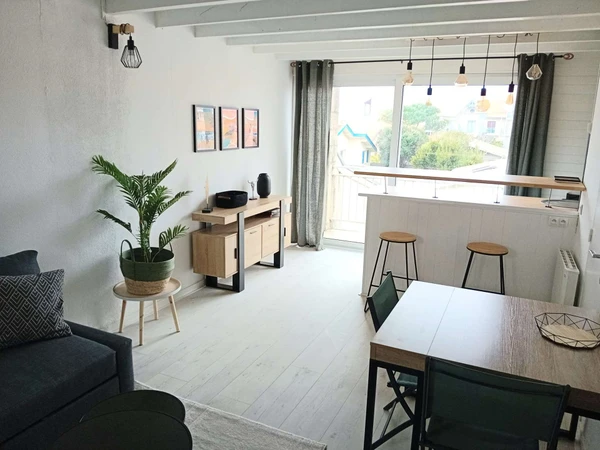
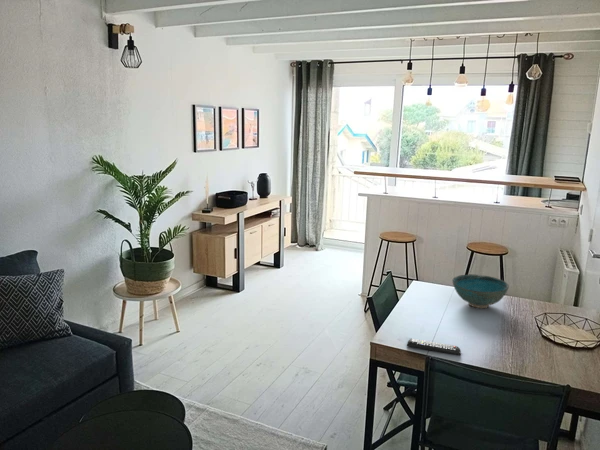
+ bowl (478, 293)
+ remote control (433, 346)
